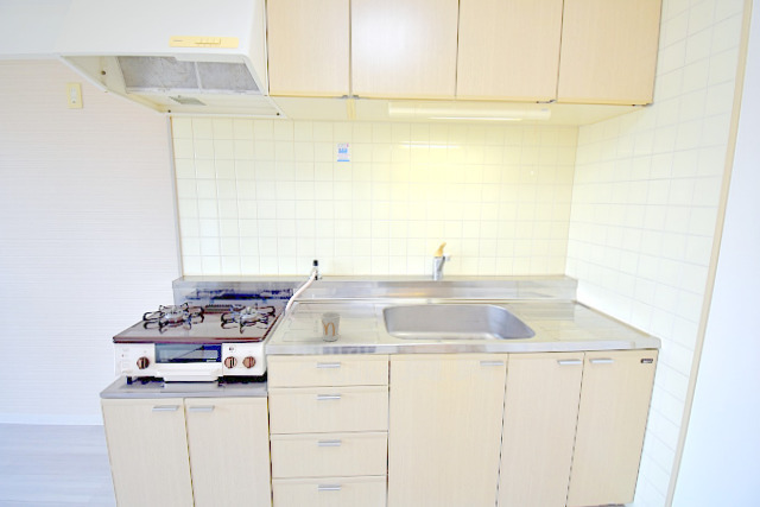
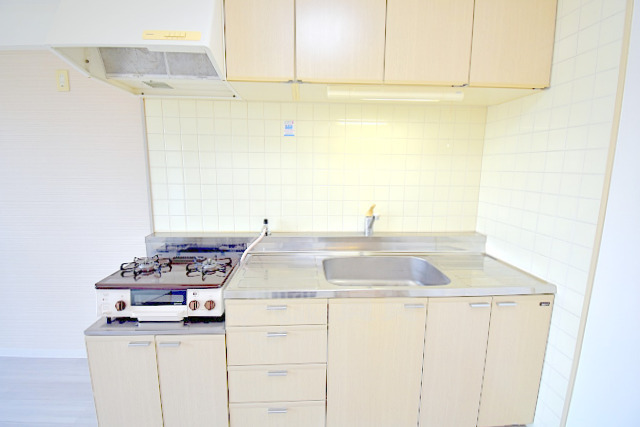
- cup (330, 327)
